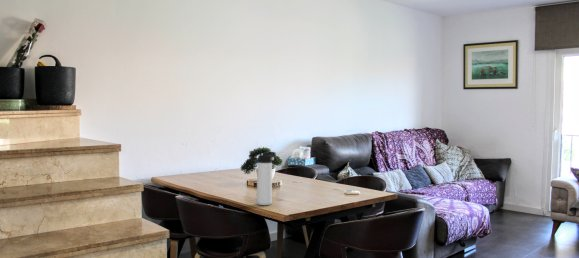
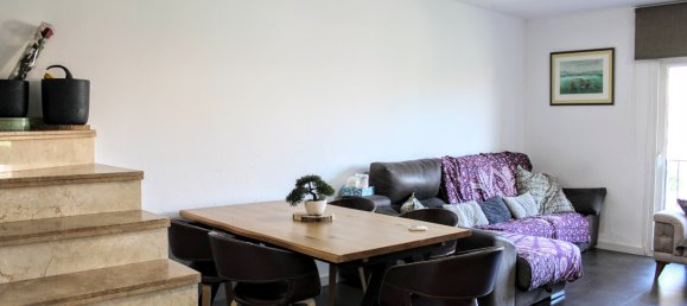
- thermos bottle (266, 178)
